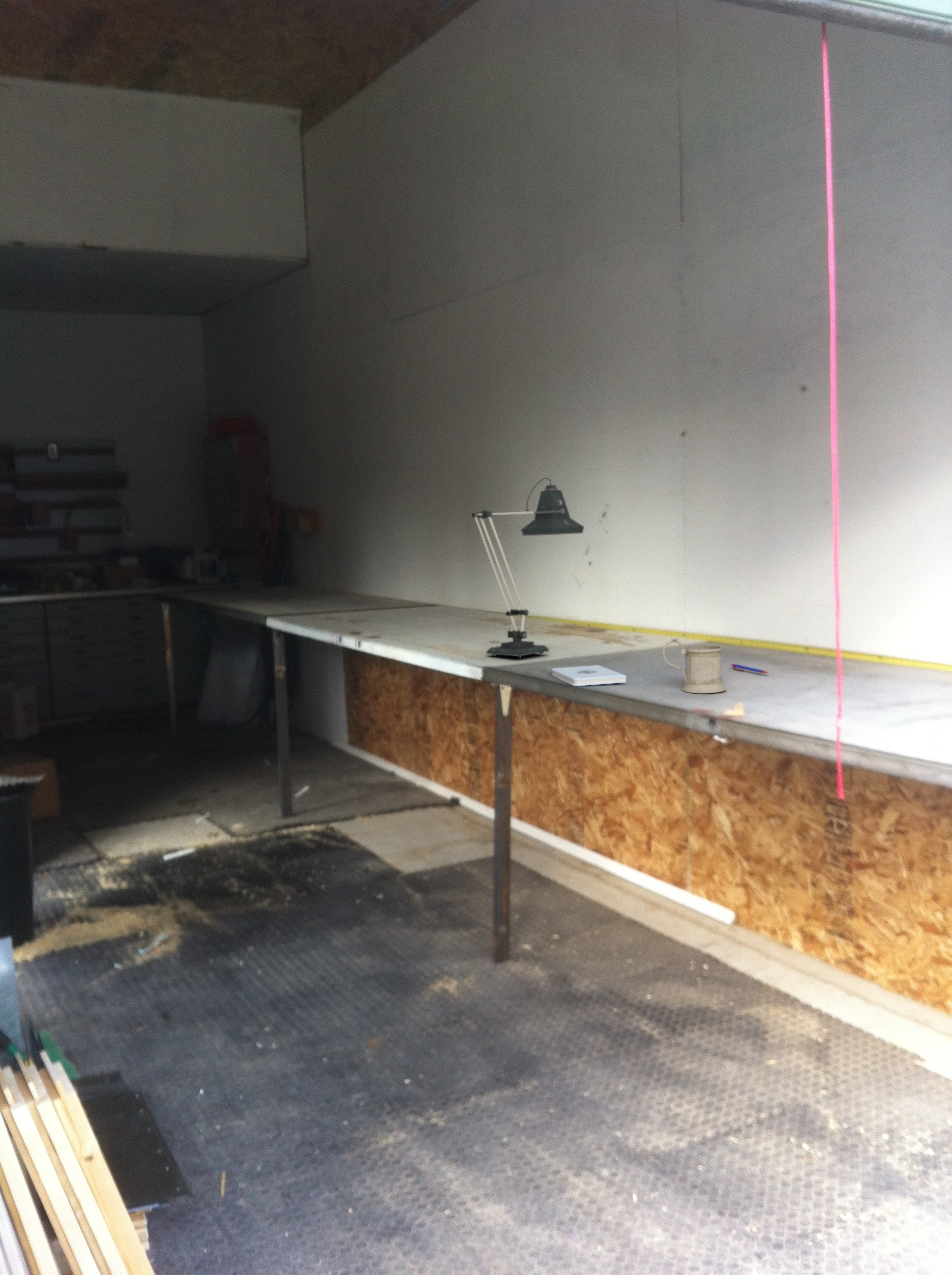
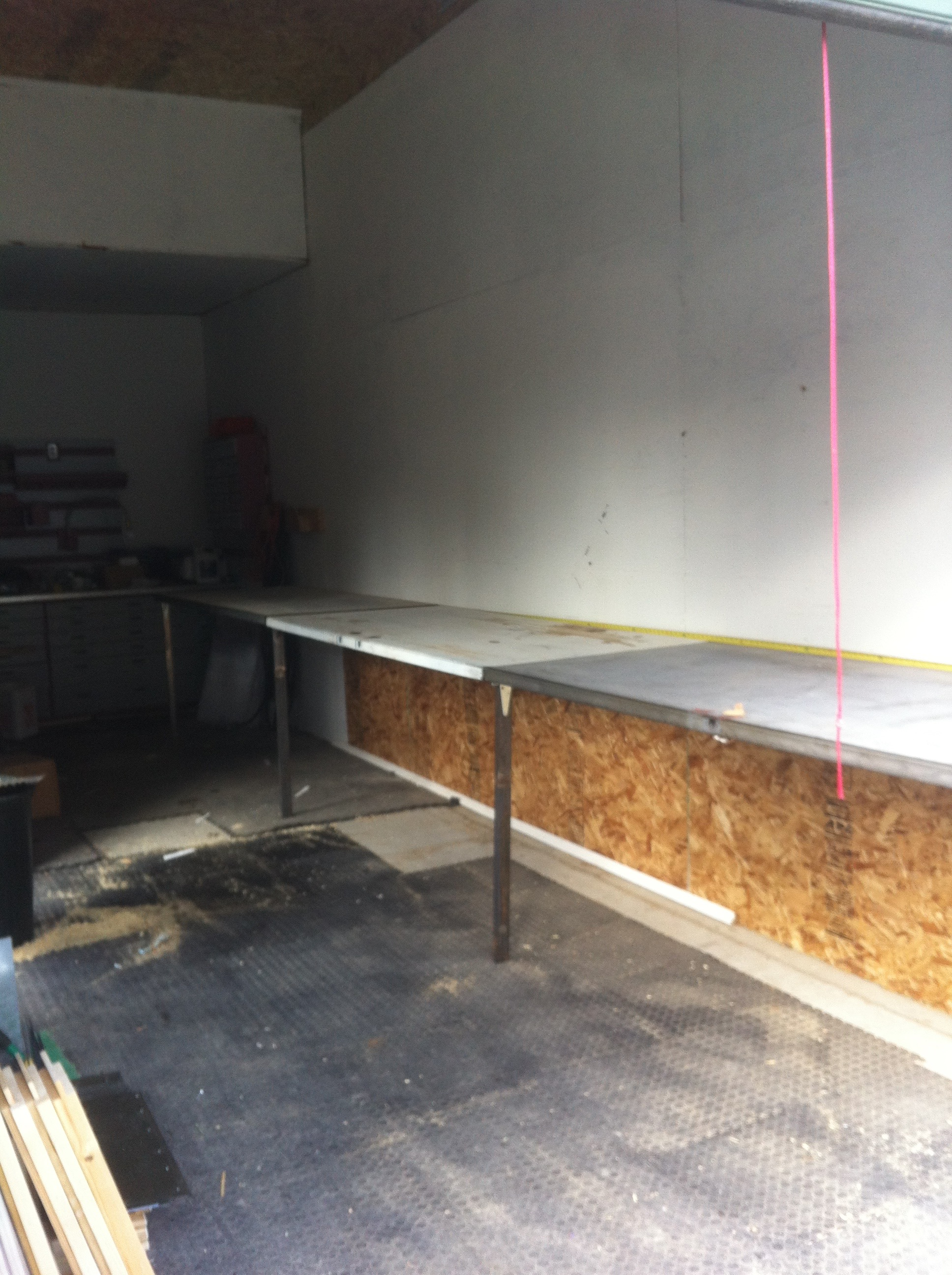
- notepad (587, 675)
- pen (749, 668)
- mug (693, 664)
- desk lamp (511, 573)
